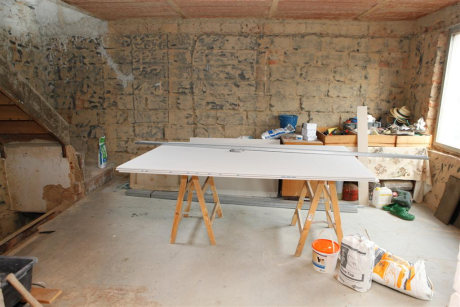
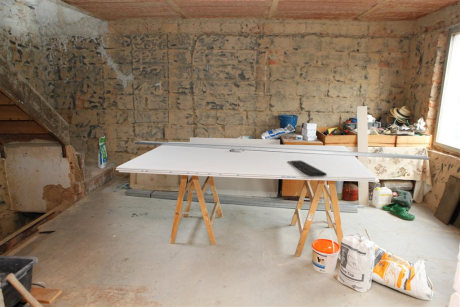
+ keyboard (305, 167)
